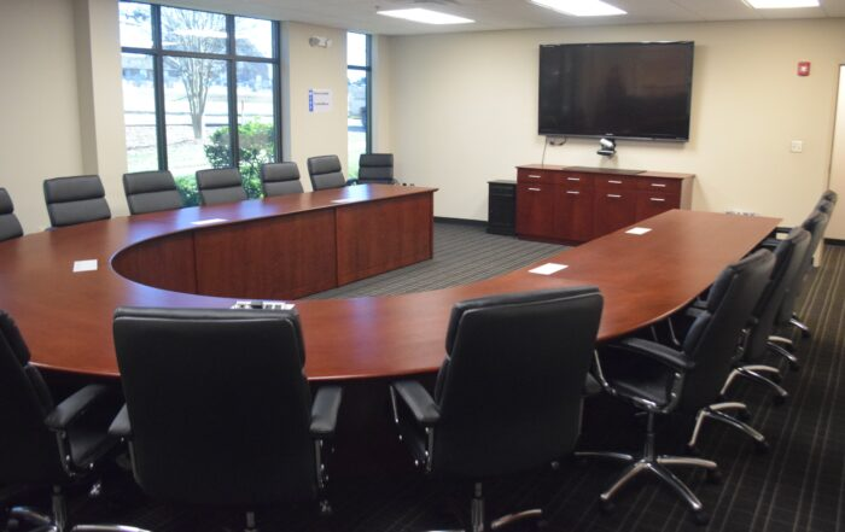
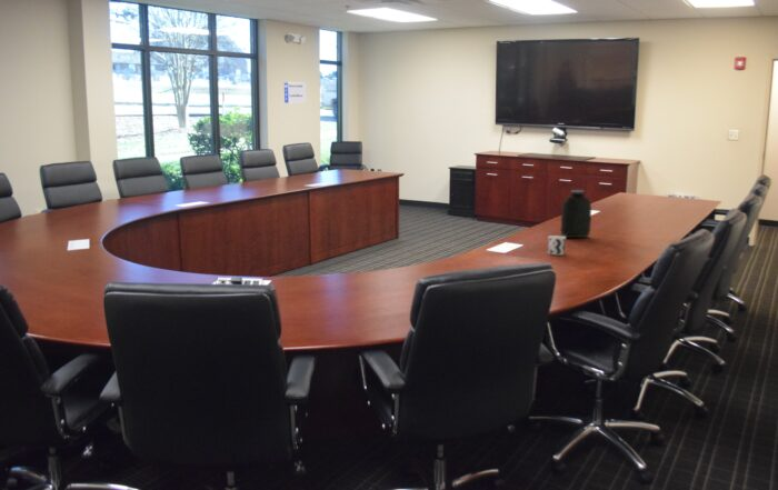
+ water jug (576, 213)
+ cup (555, 246)
